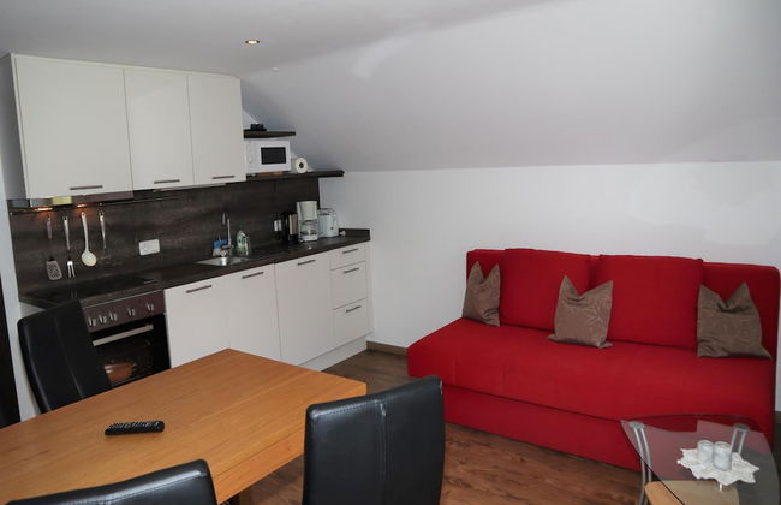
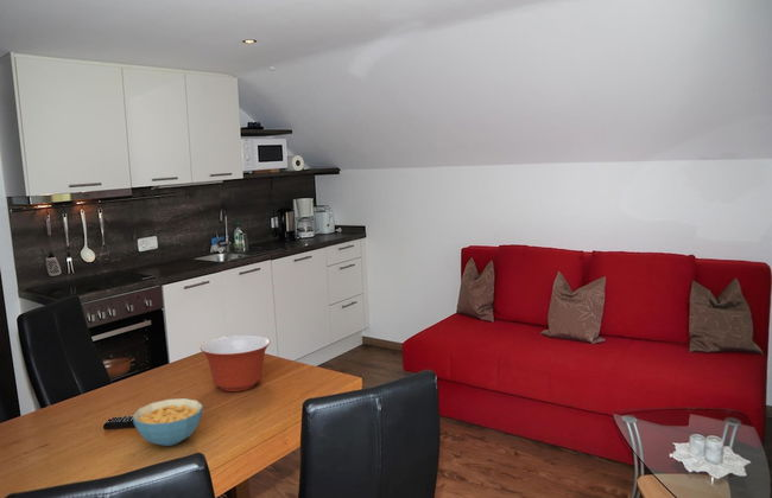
+ mixing bowl (236, 364)
+ cereal bowl (169, 426)
